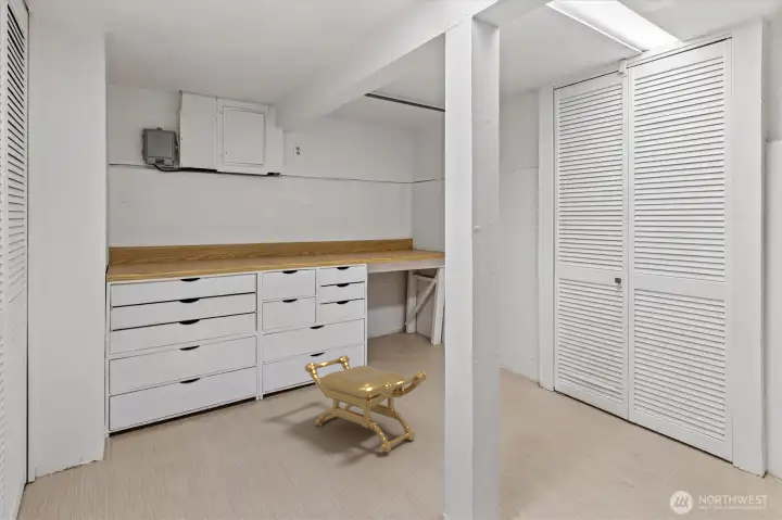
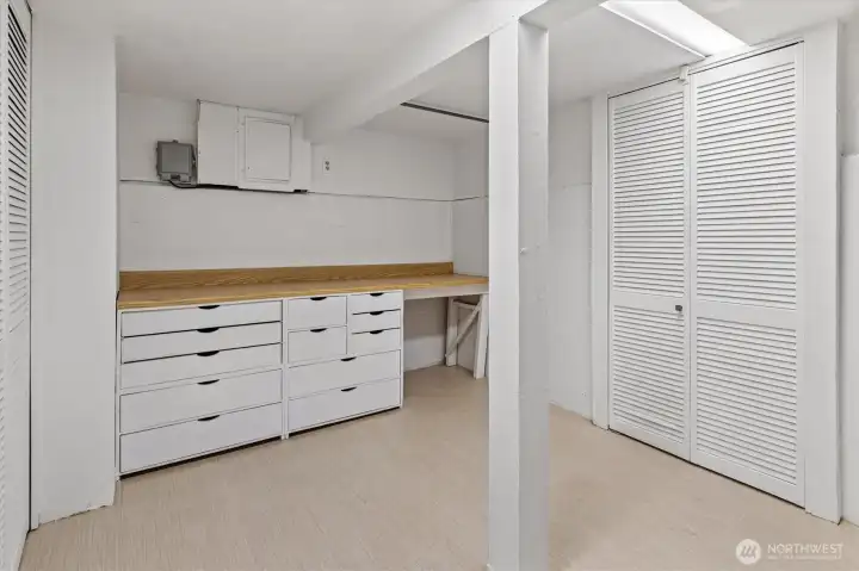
- stool (363, 398)
